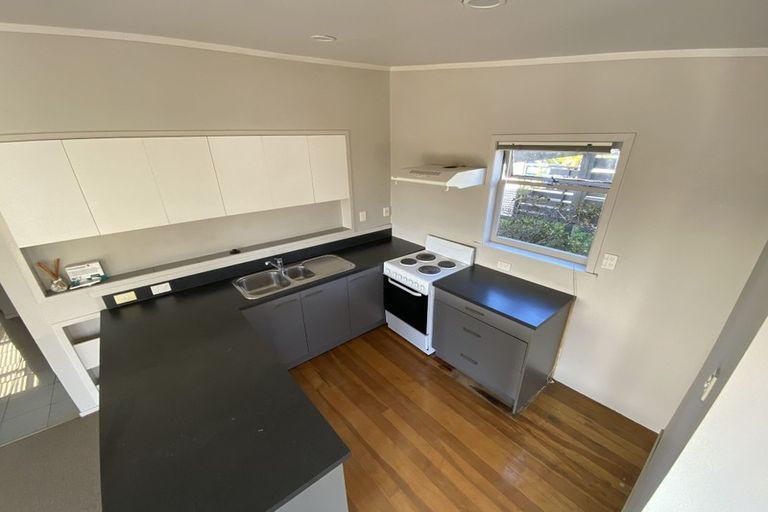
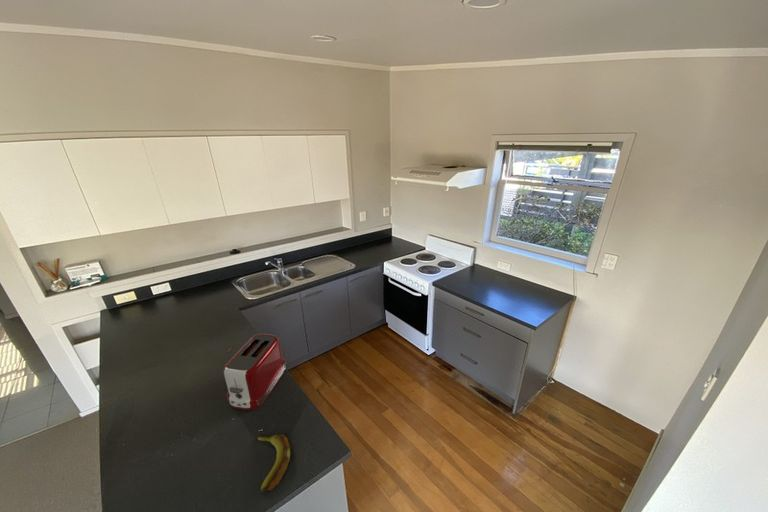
+ banana (276, 458)
+ toaster (256, 367)
